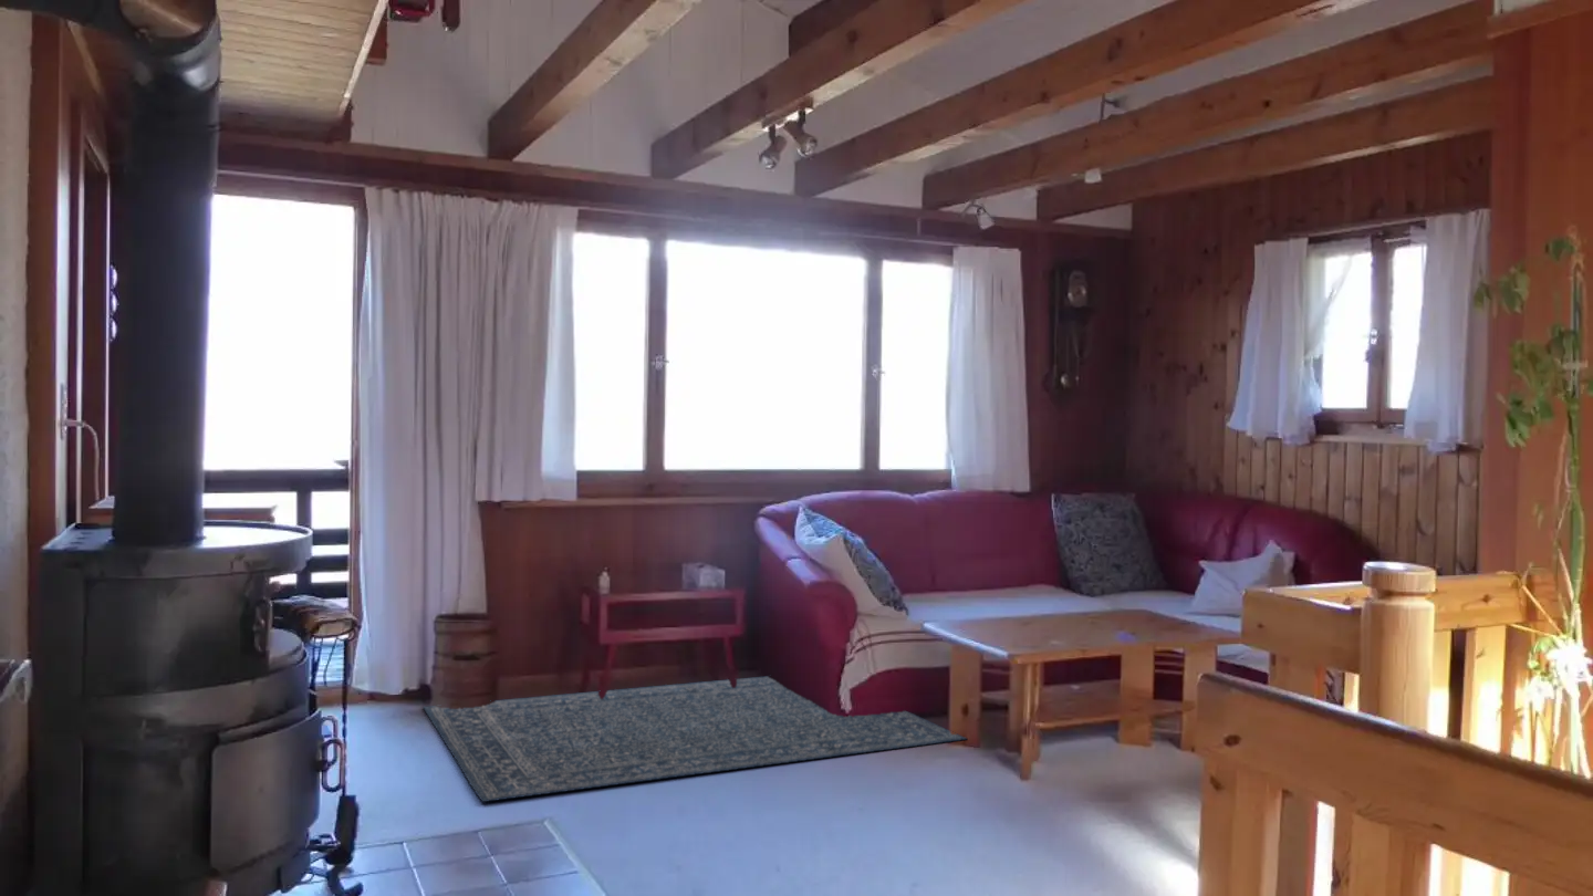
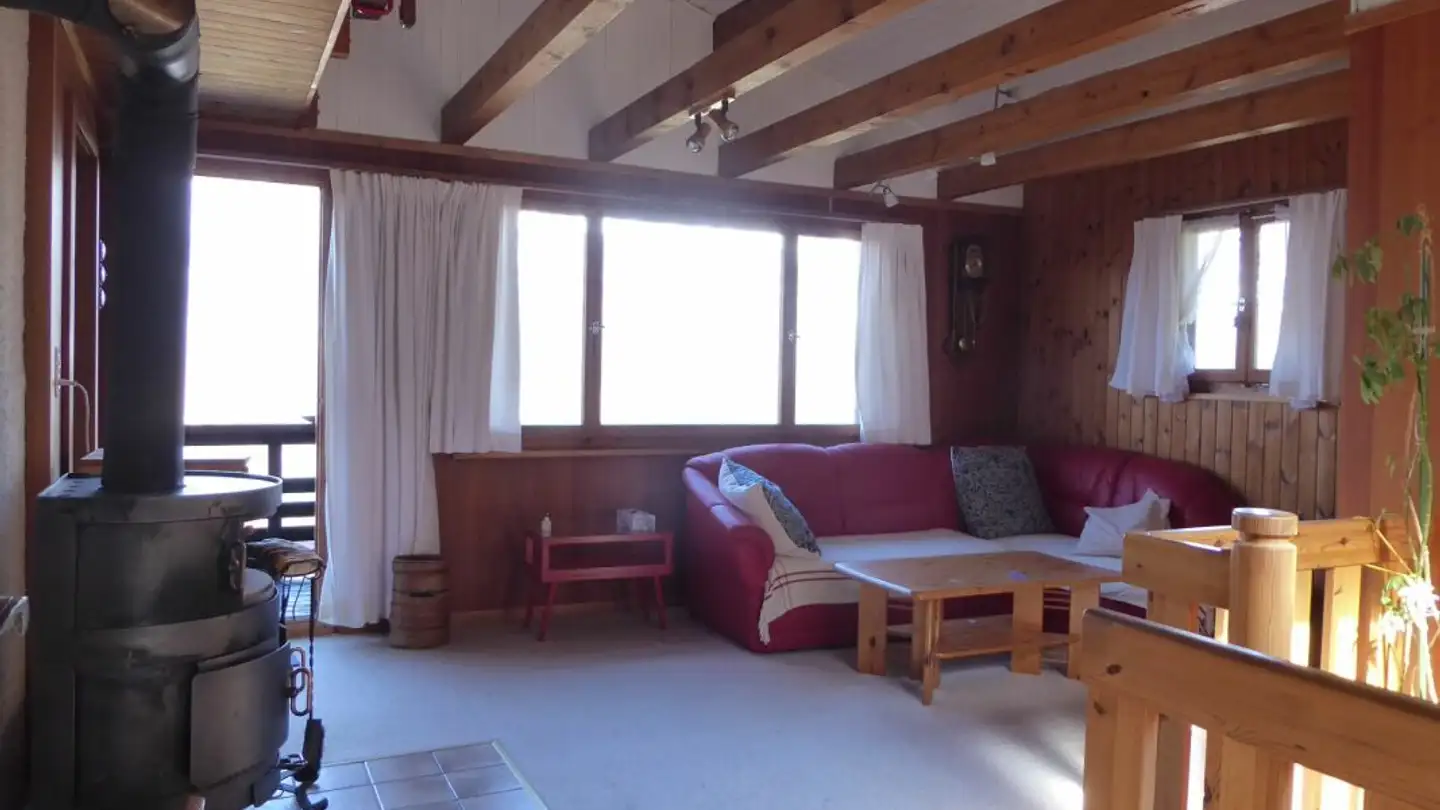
- rug (687, 722)
